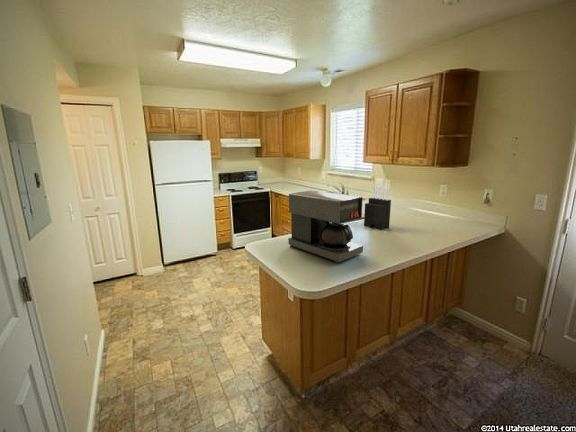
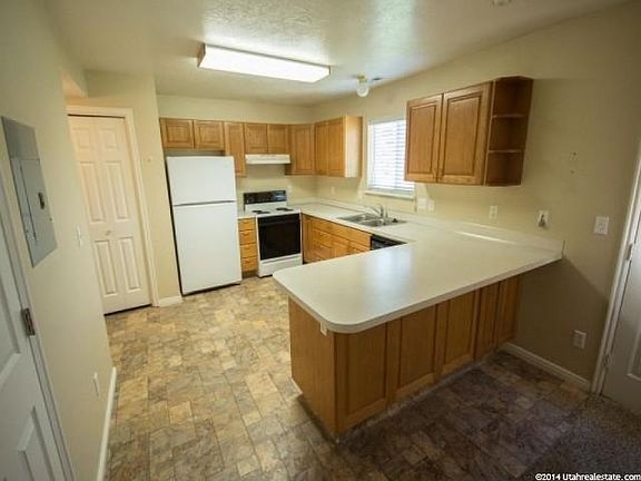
- knife block (376, 206)
- coffee maker (323, 223)
